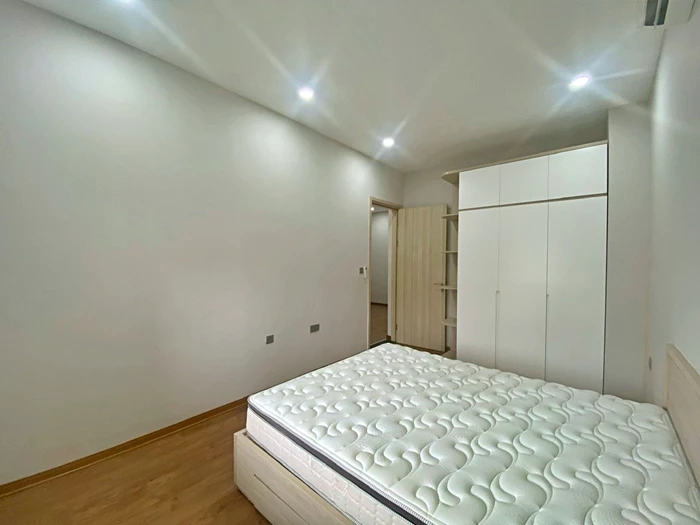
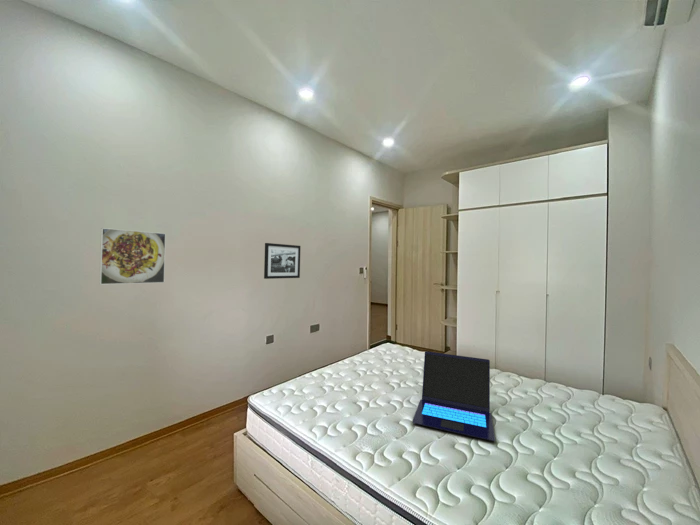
+ laptop (454, 389)
+ picture frame (283, 261)
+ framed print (134, 257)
